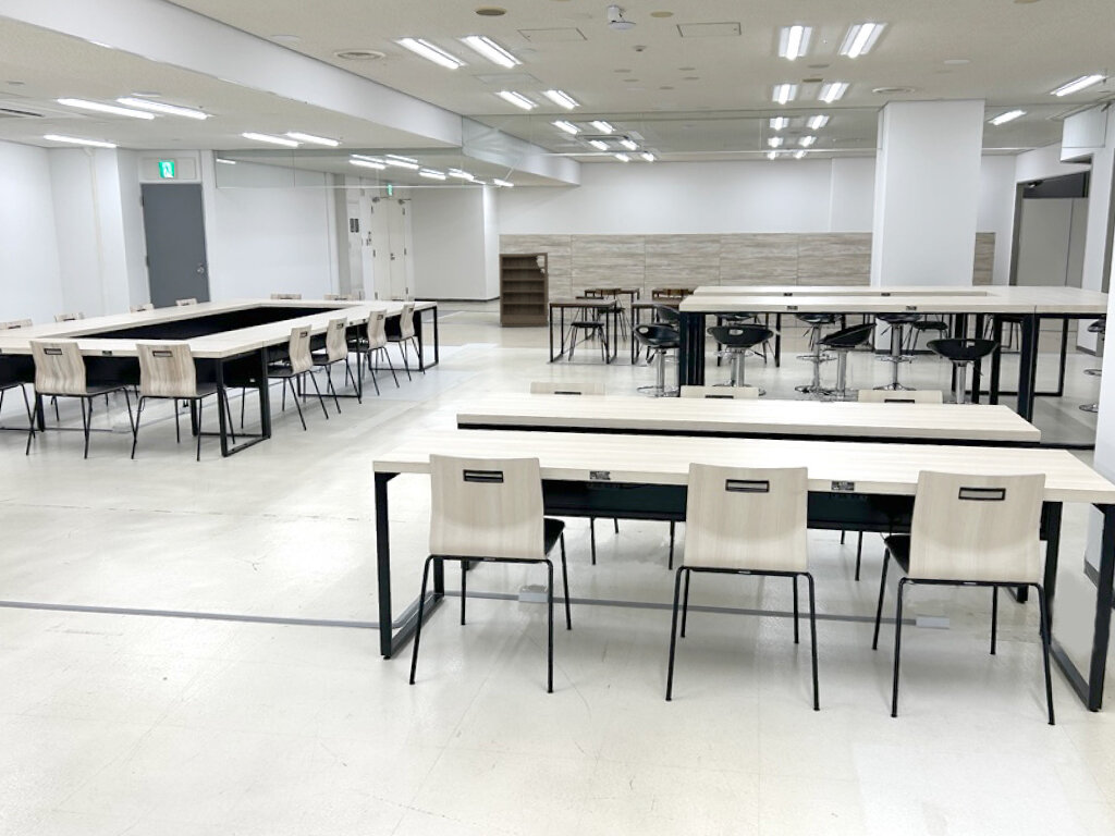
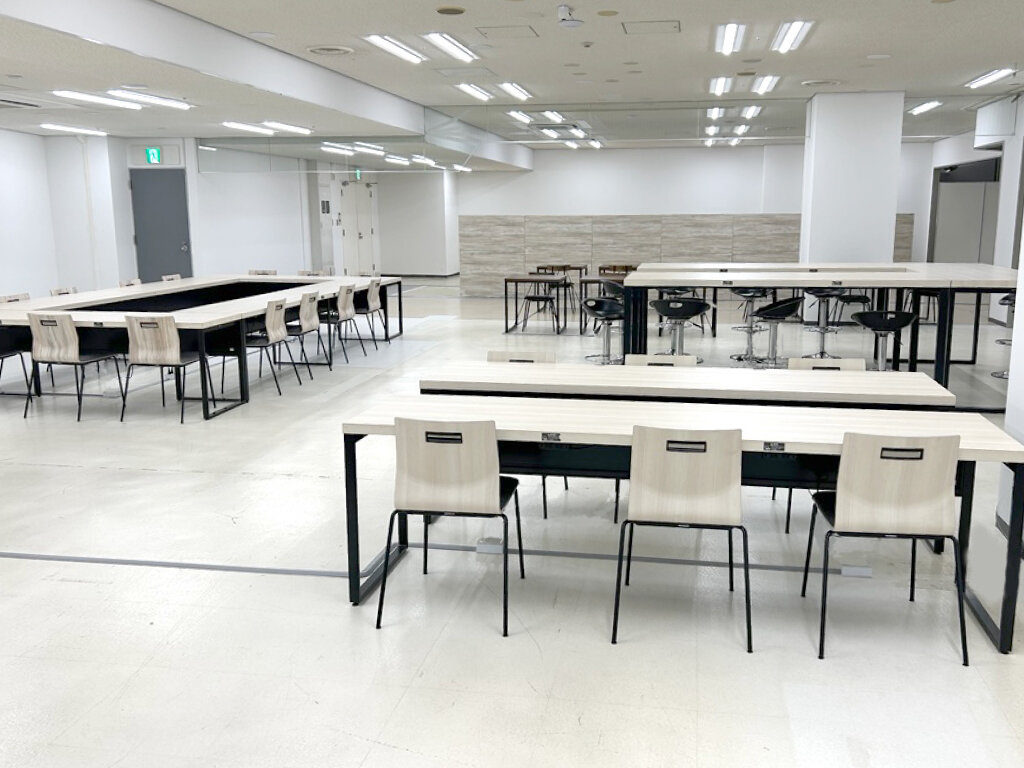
- bookshelf (524, 290)
